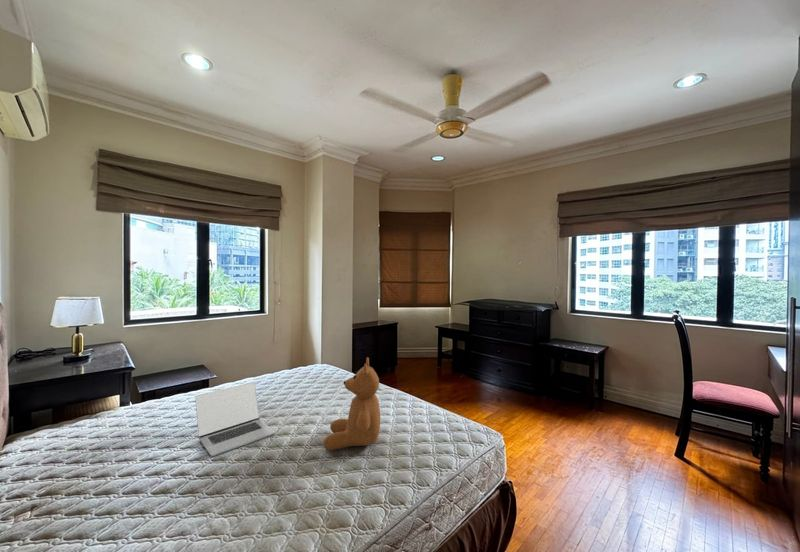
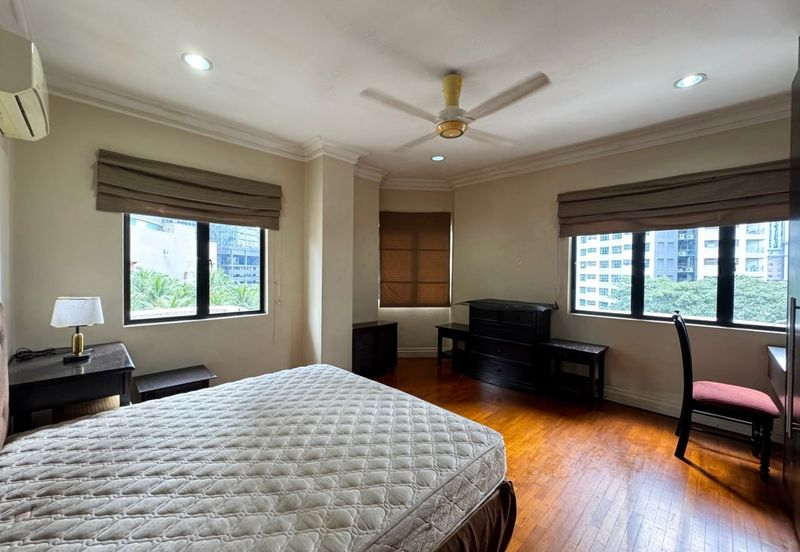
- laptop (235, 415)
- teddy bear (353, 400)
